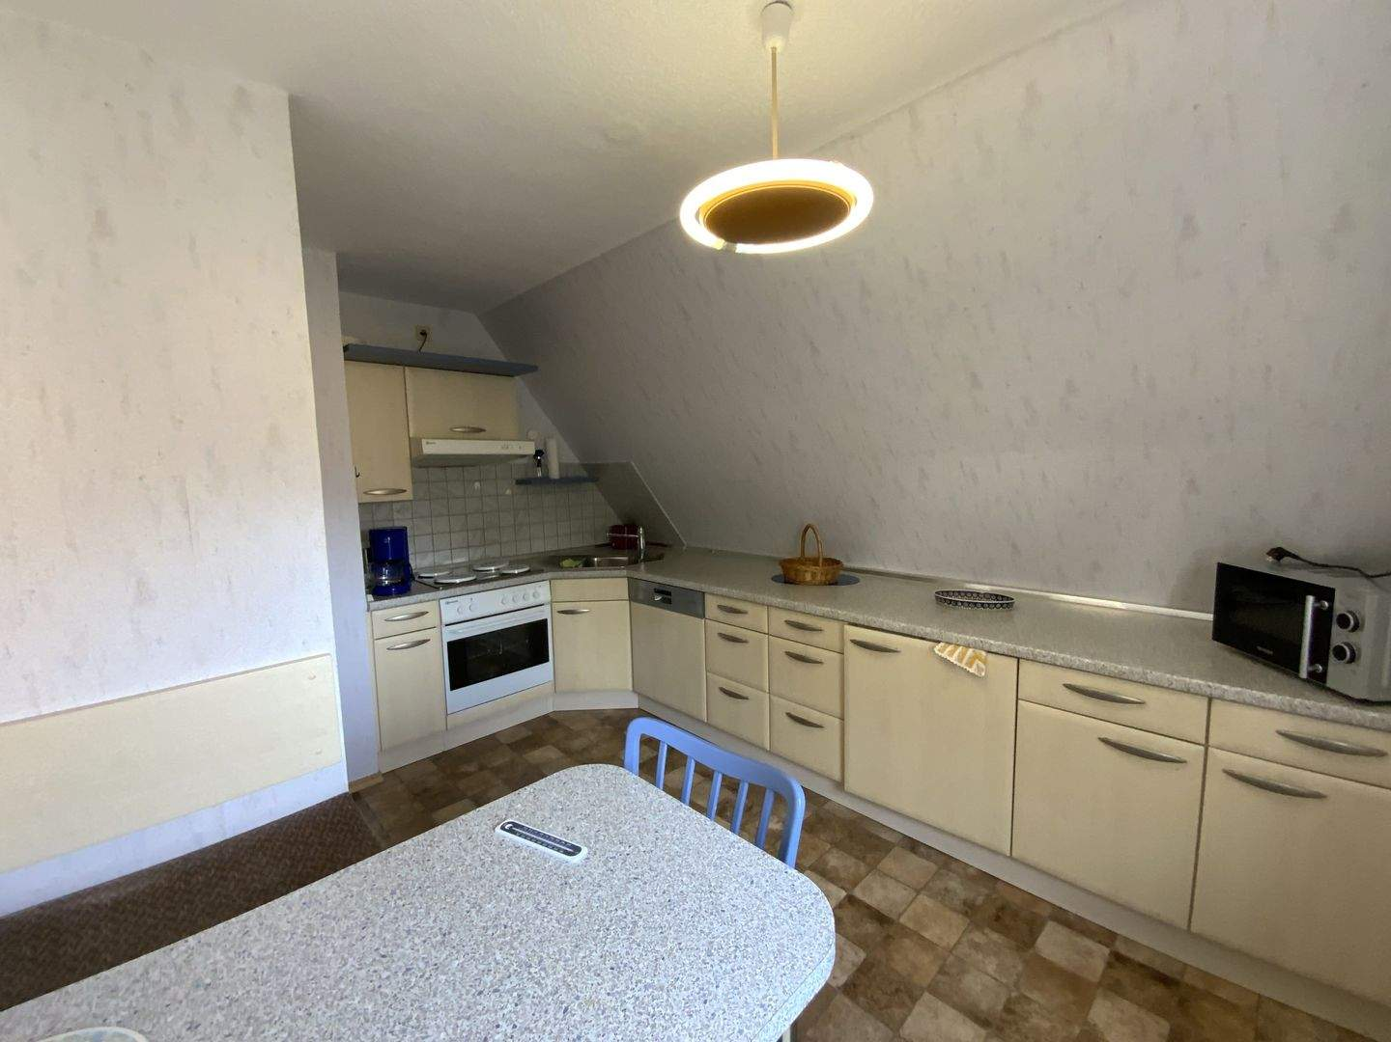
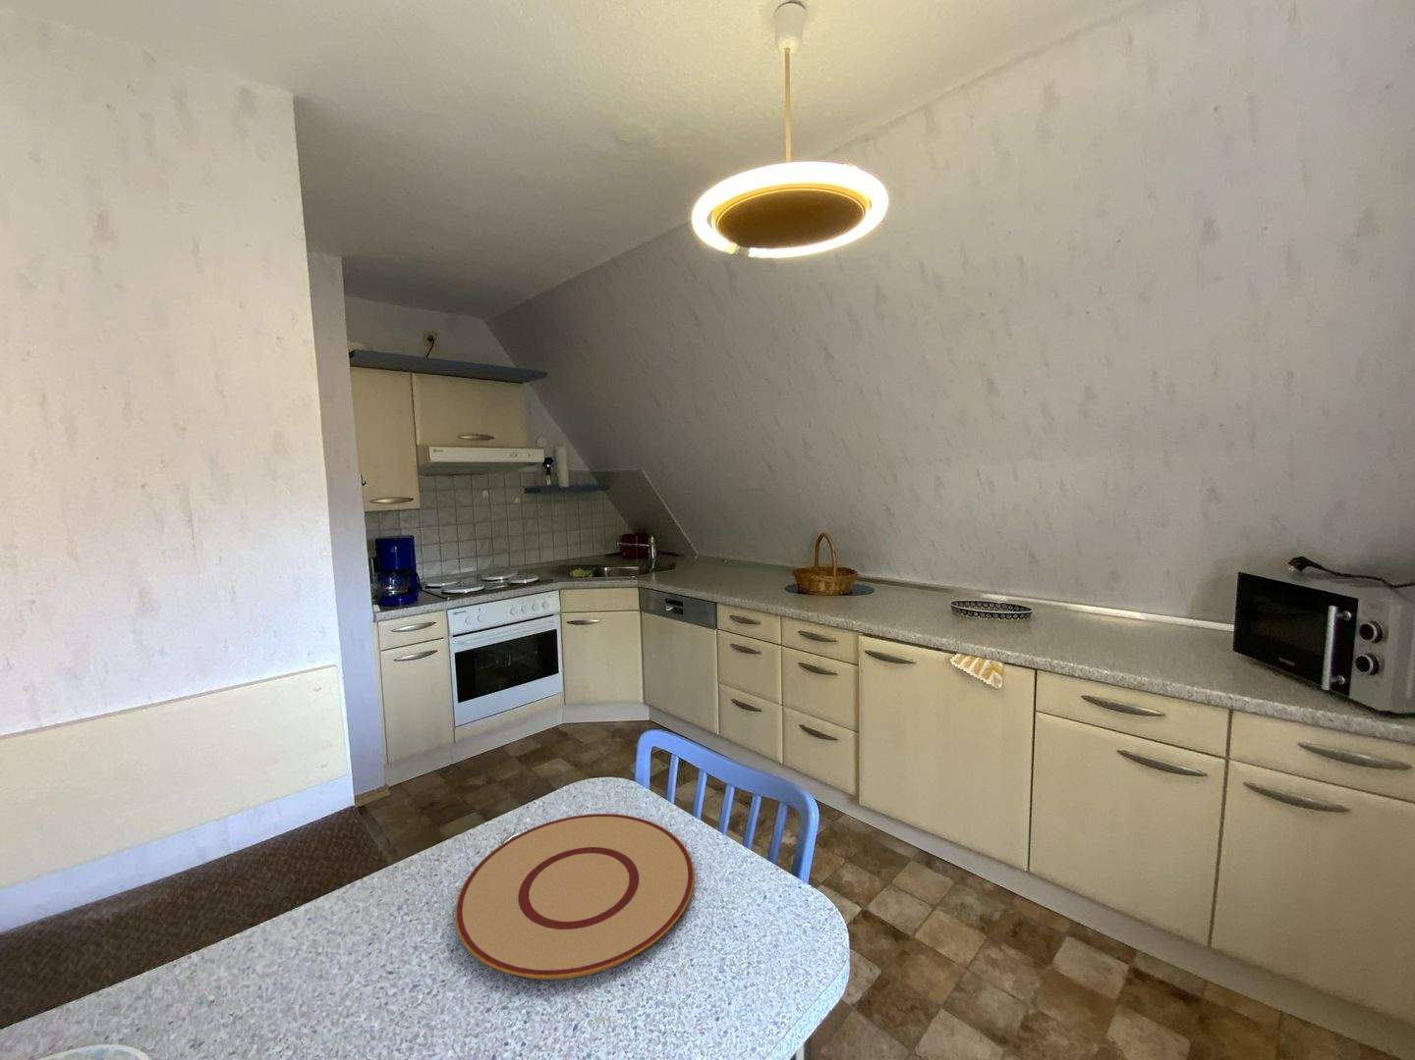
+ plate (579, 884)
